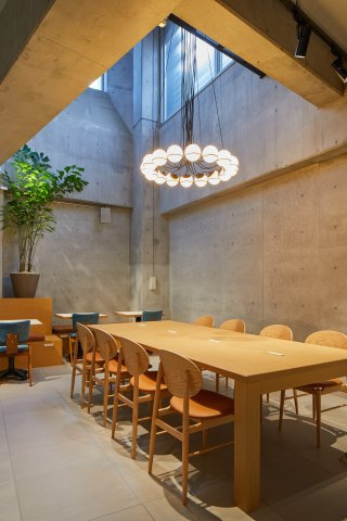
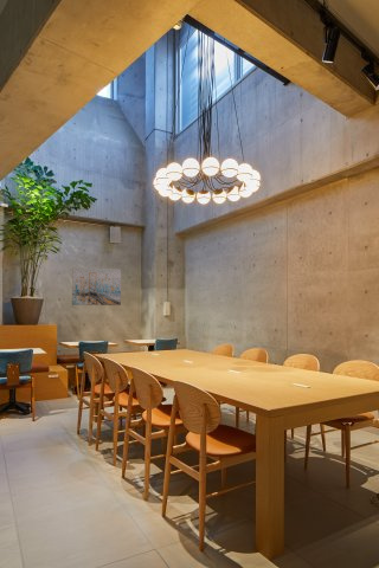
+ wall art (97, 286)
